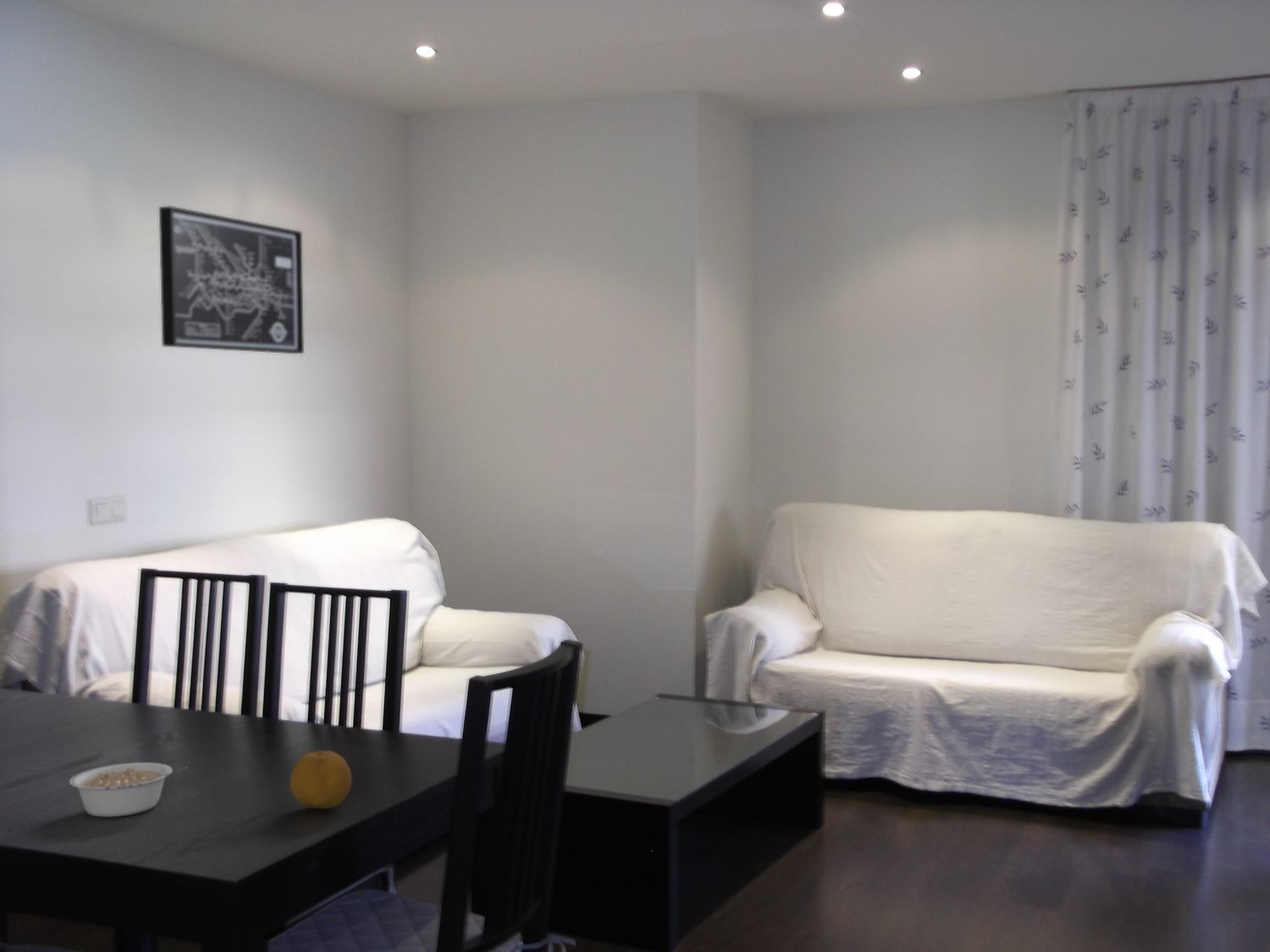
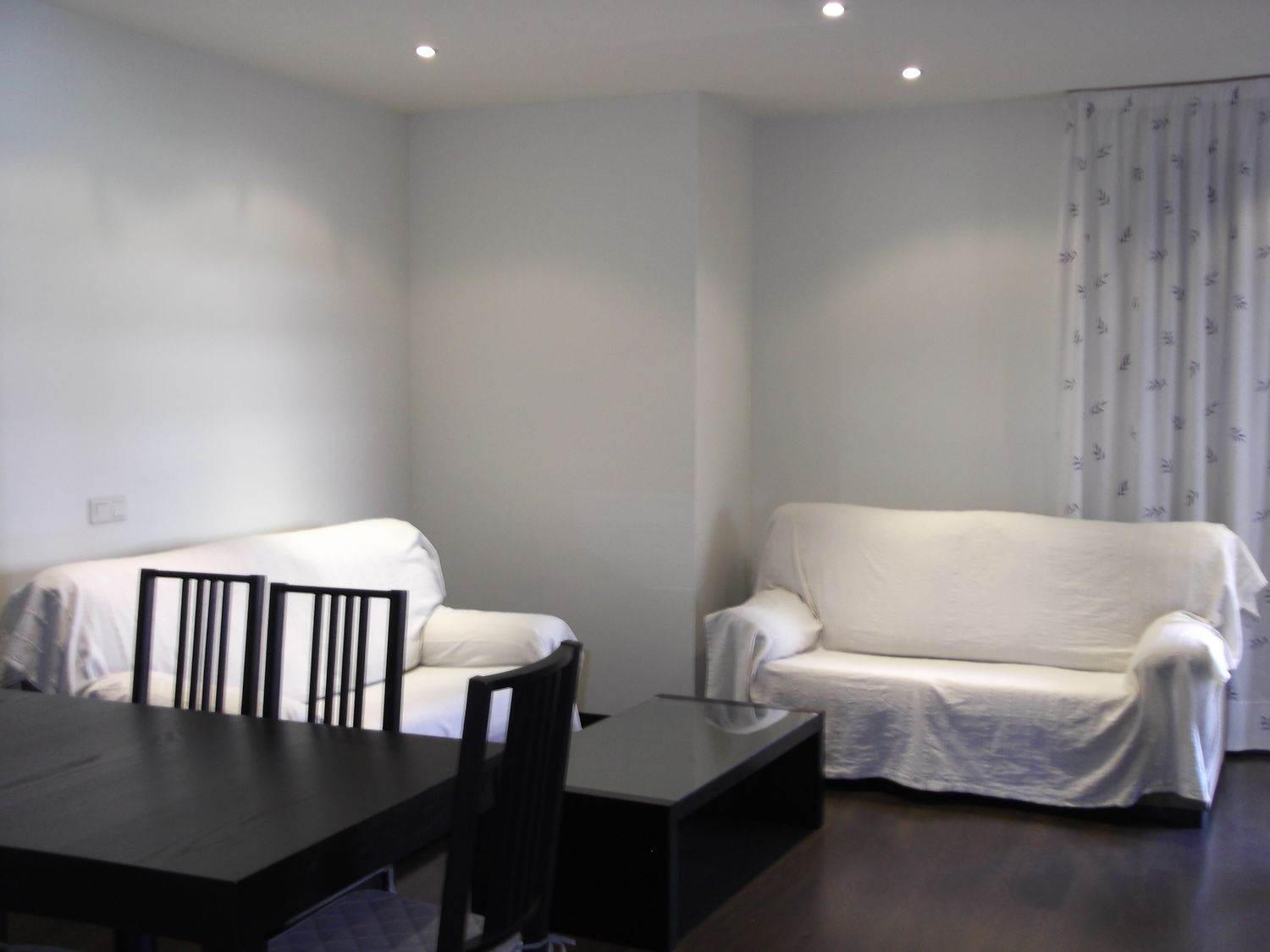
- fruit (320, 780)
- legume (125, 787)
- wall art (236, 285)
